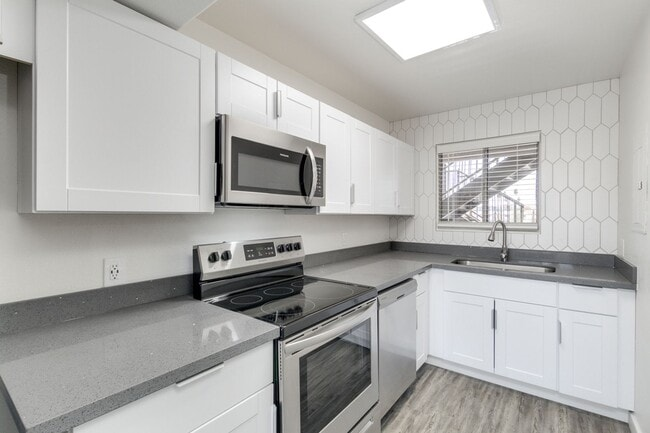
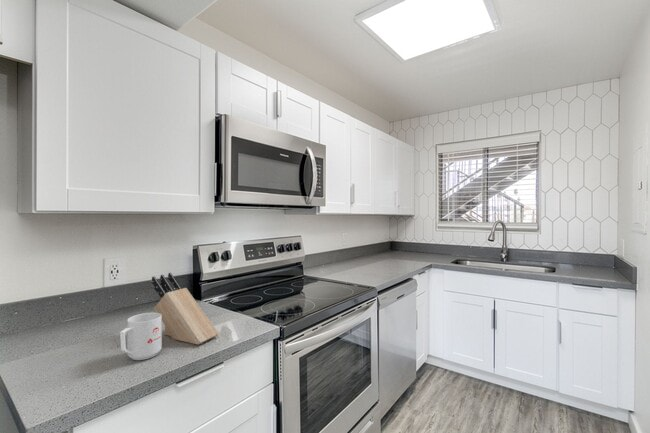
+ mug (140, 337)
+ knife block (182, 305)
